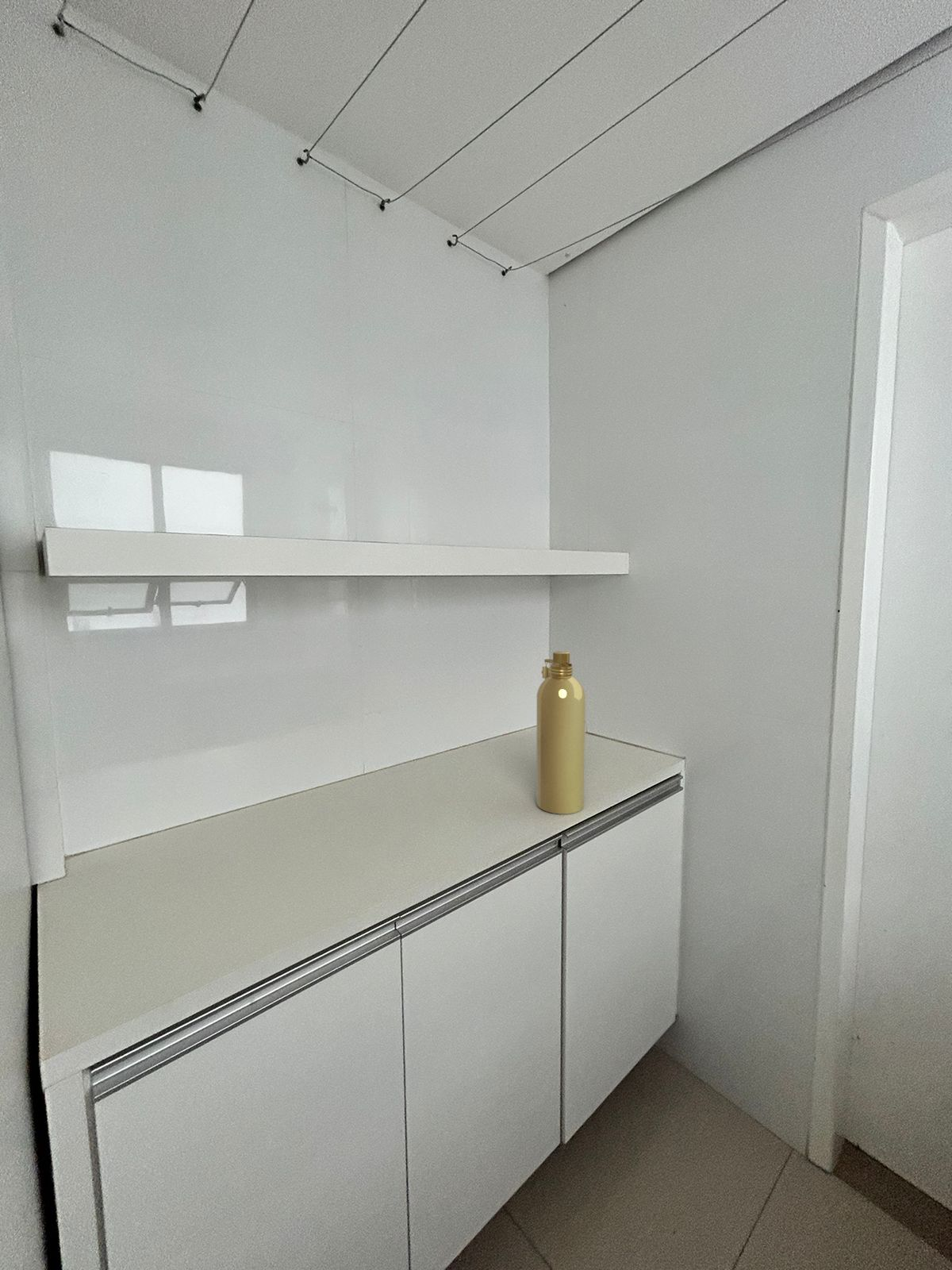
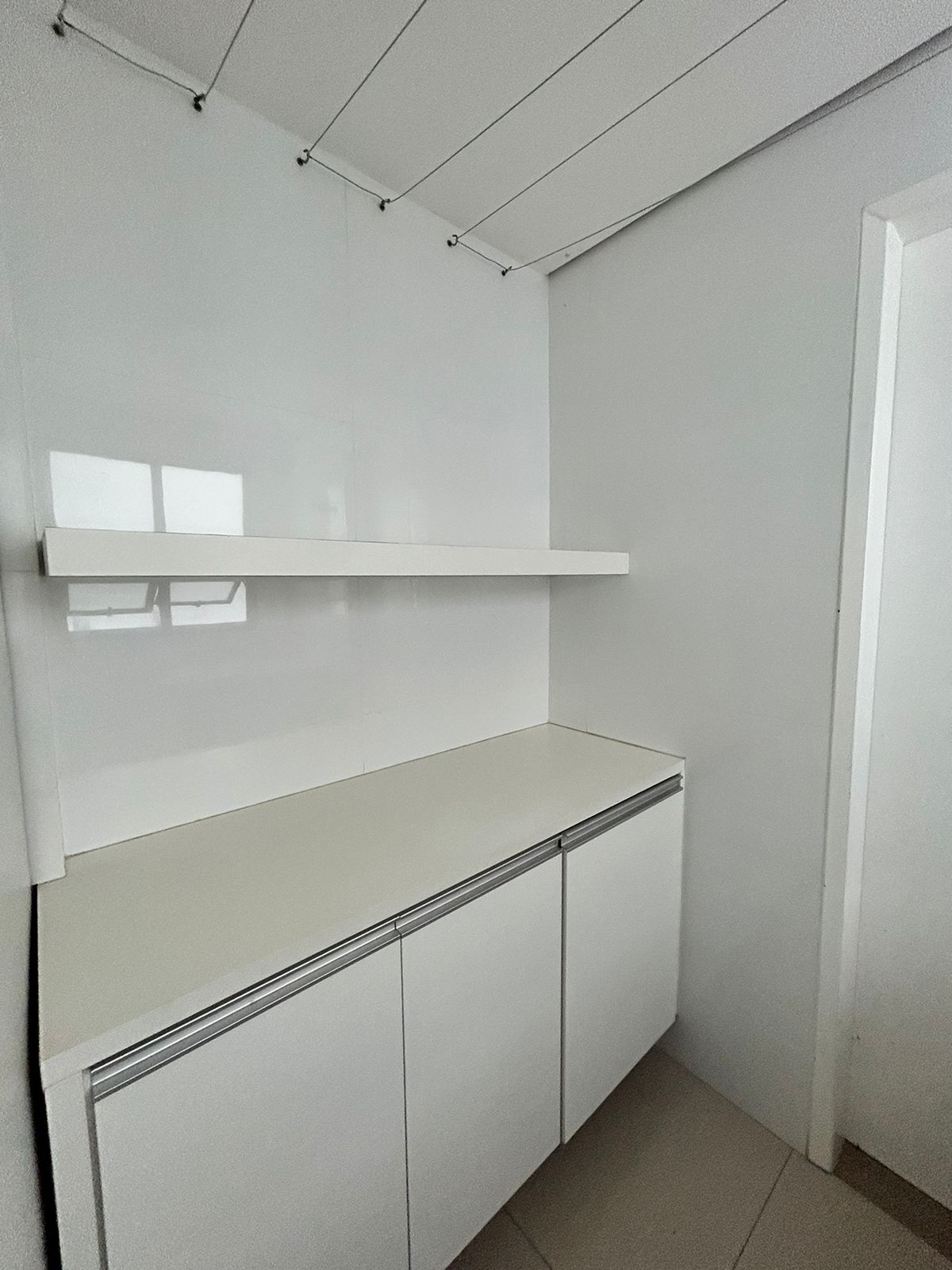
- spray bottle (558, 728)
